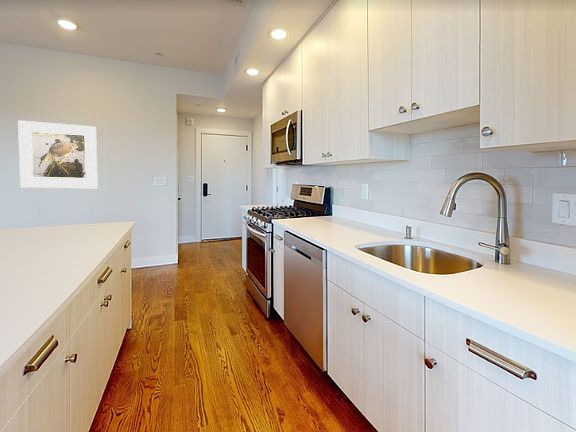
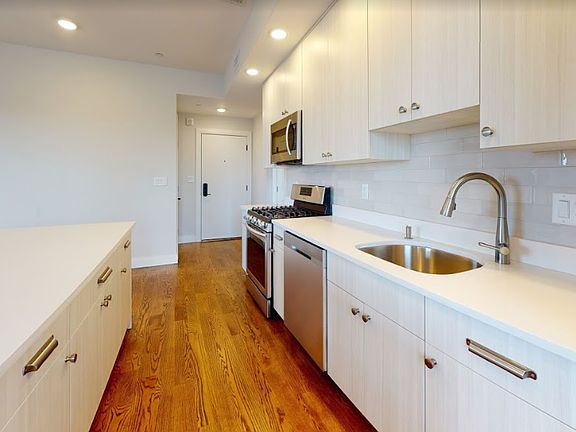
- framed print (59, 155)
